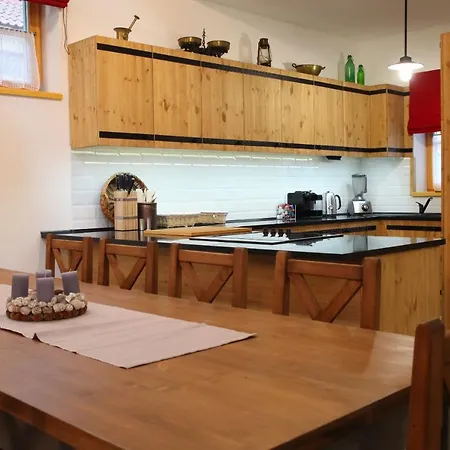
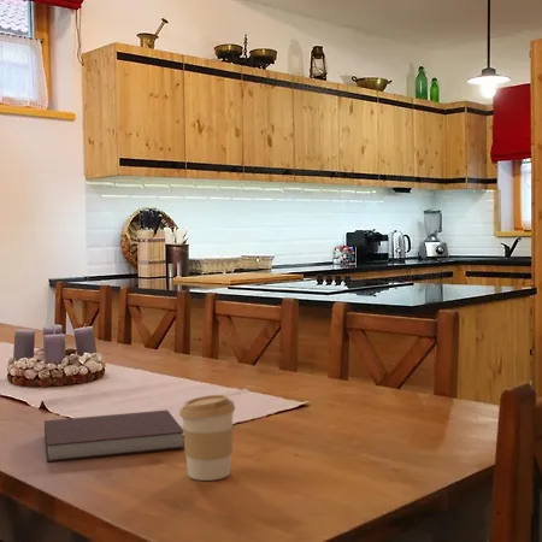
+ coffee cup (207, 435)
+ notebook (112, 434)
